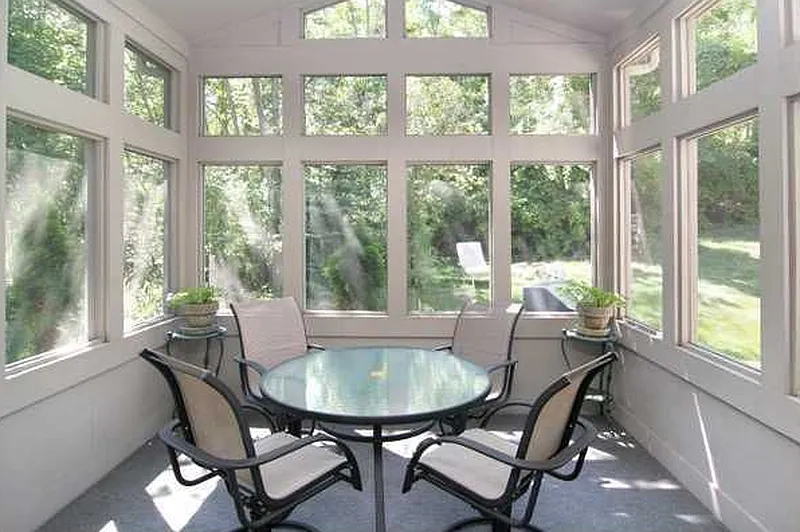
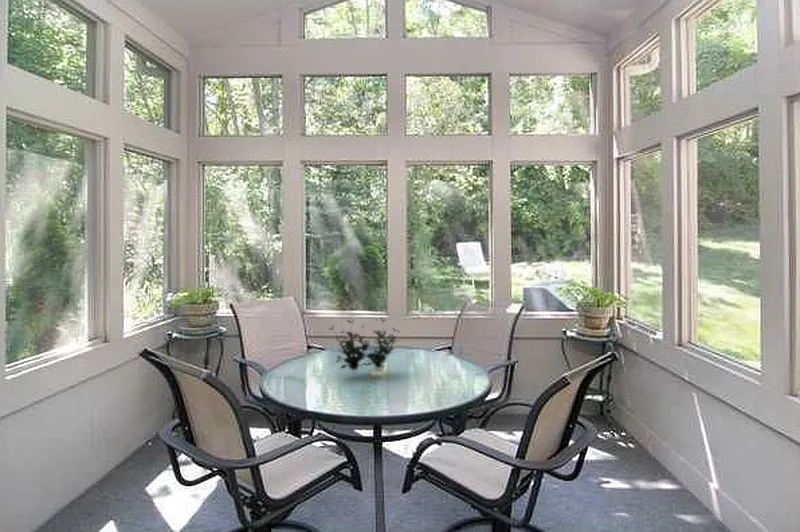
+ plant (365, 346)
